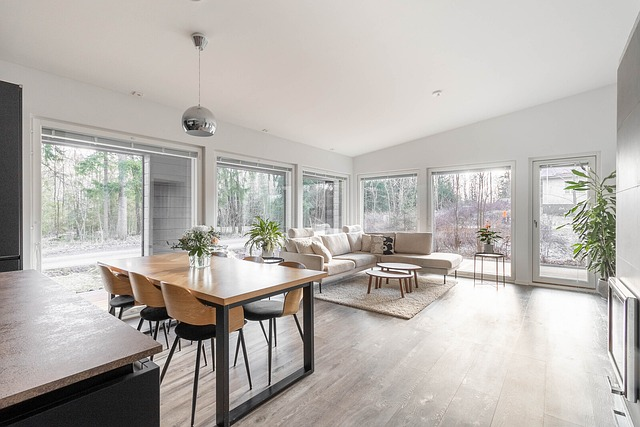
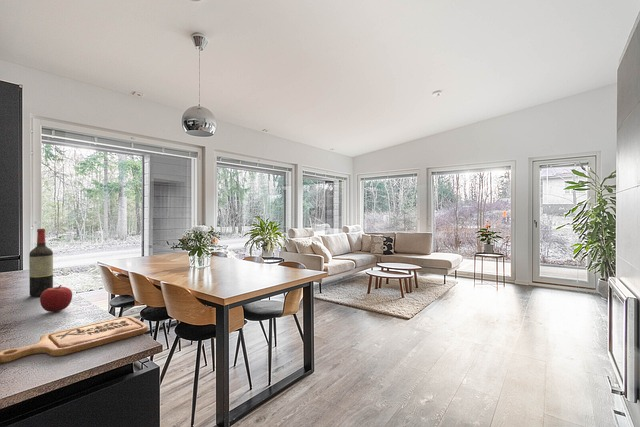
+ fruit (56, 298)
+ wine bottle (41, 261)
+ cutting board (77, 338)
